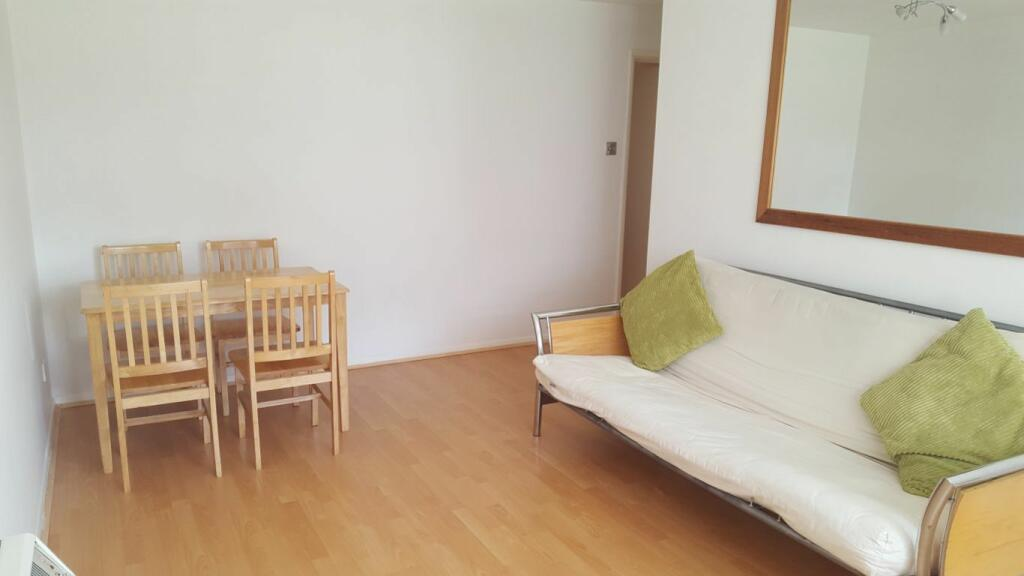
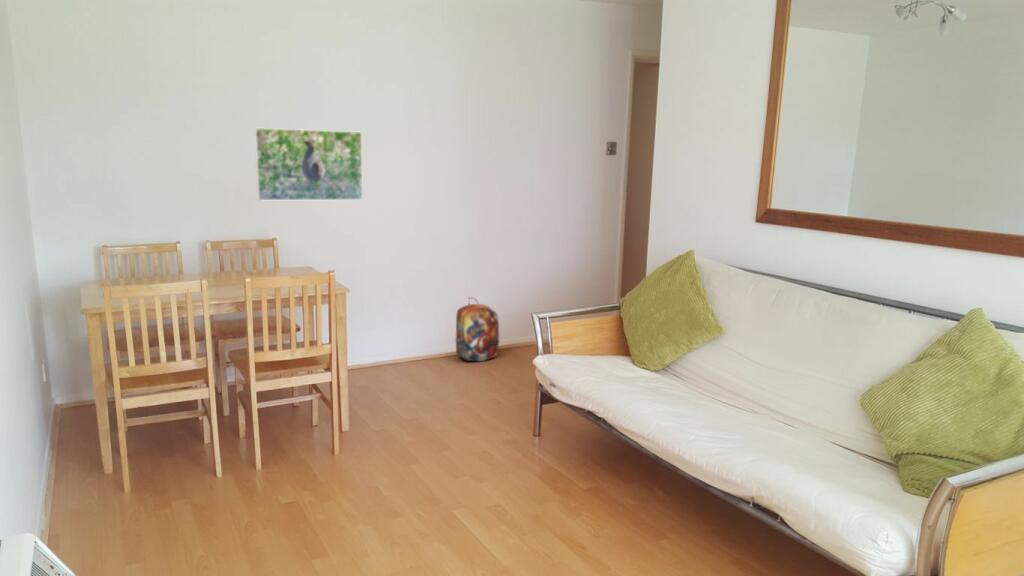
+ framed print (310, 165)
+ backpack (476, 329)
